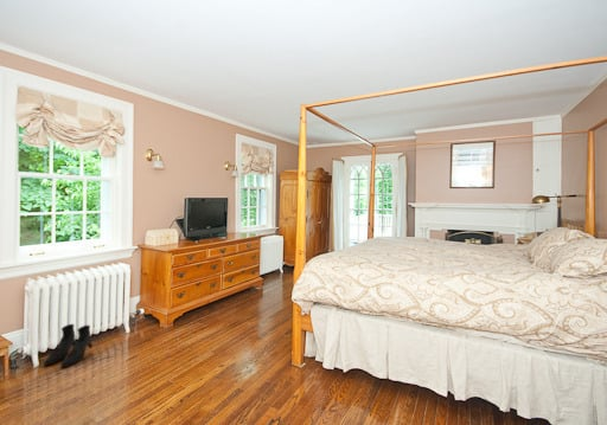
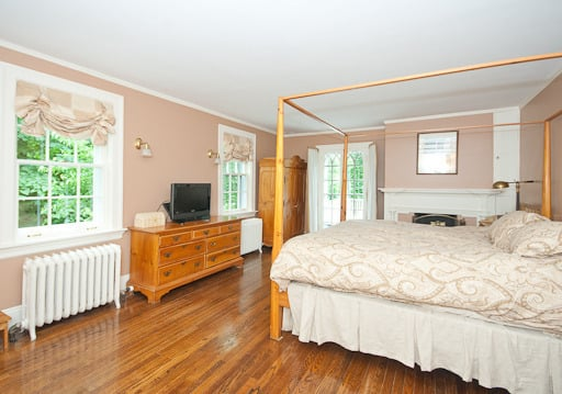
- boots (69, 342)
